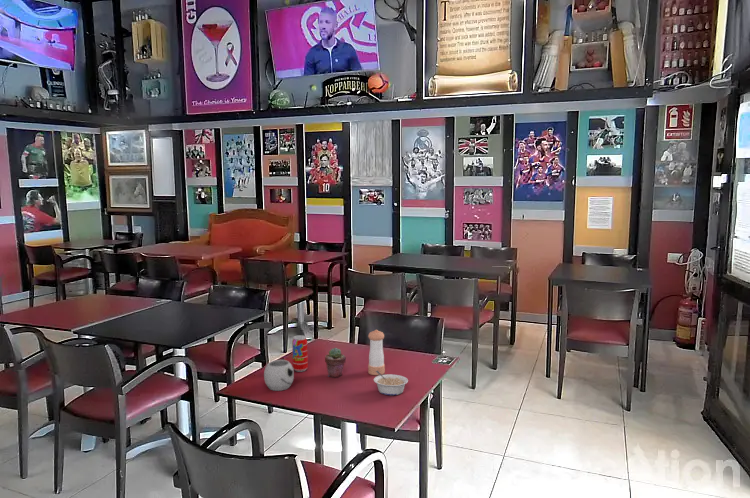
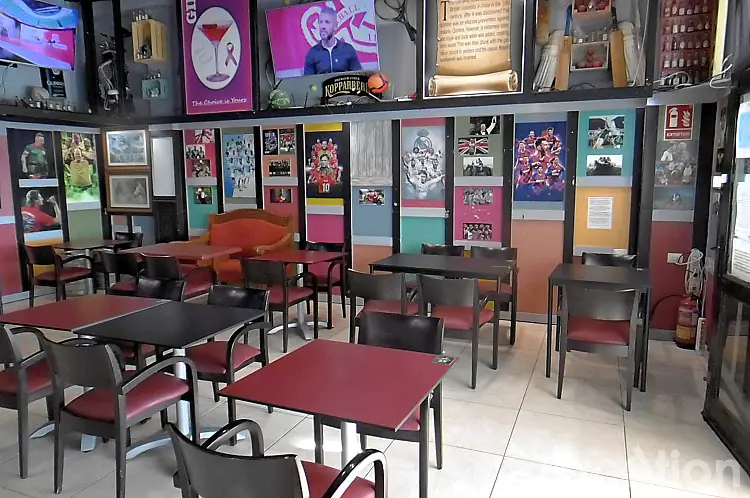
- potted succulent (335, 361)
- mug (280, 372)
- beverage can (300, 353)
- pepper shaker (376, 351)
- legume (389, 384)
